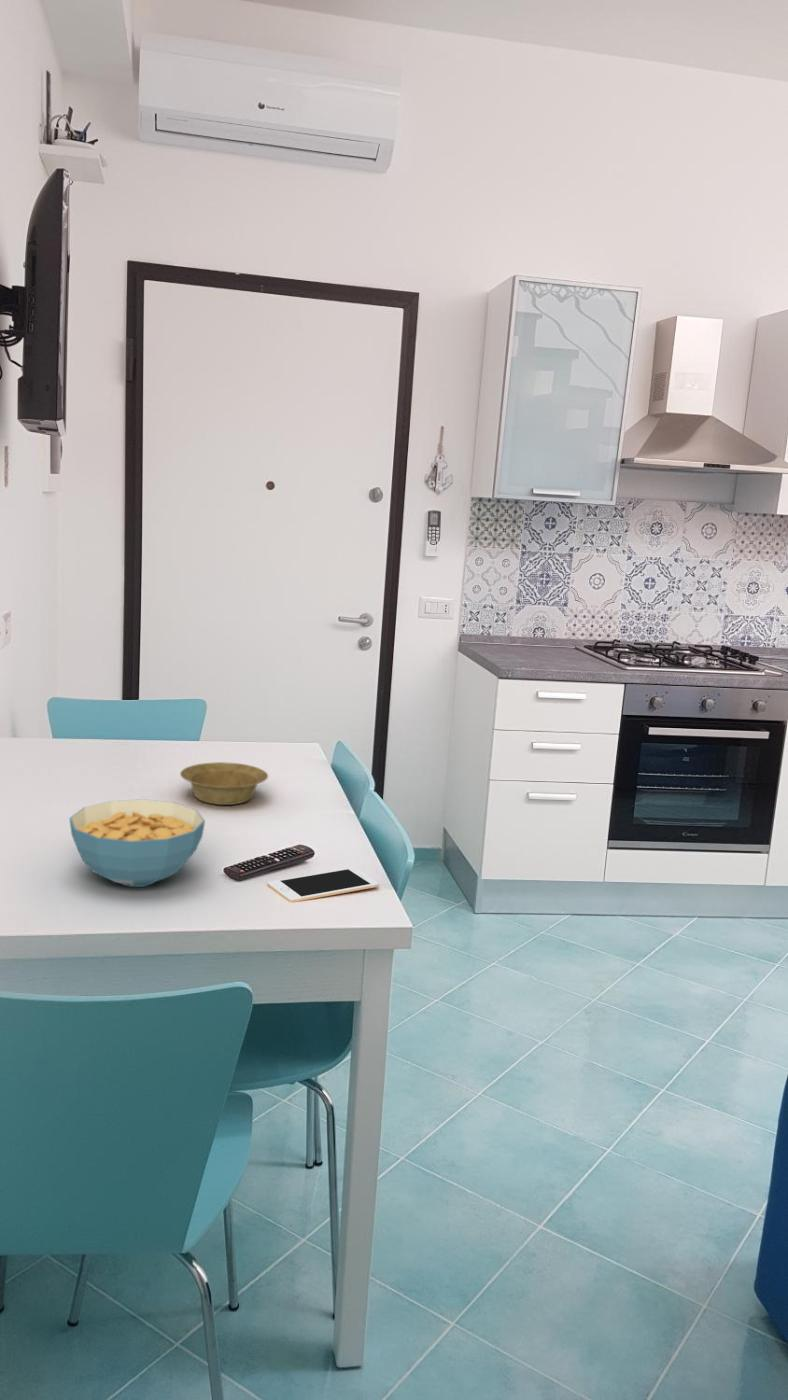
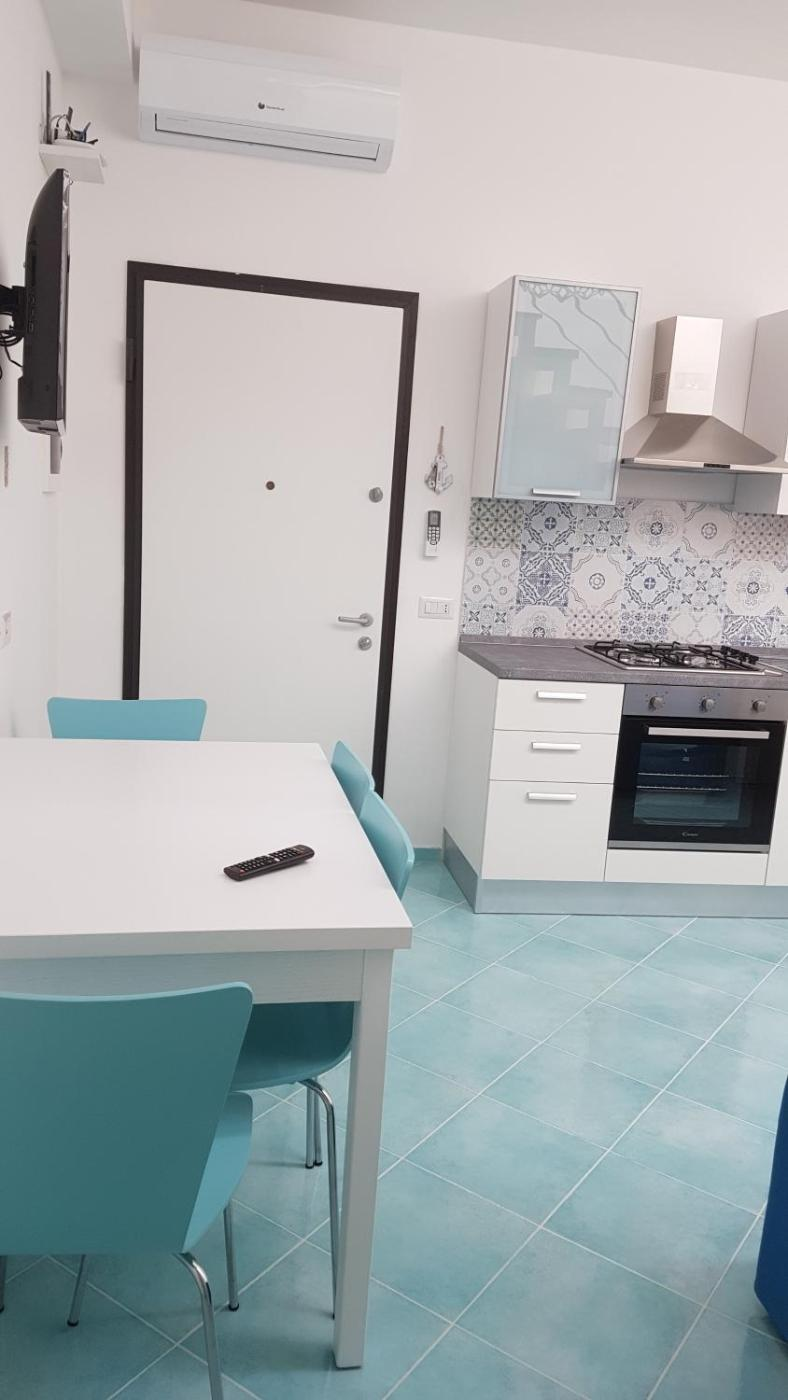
- cell phone (323, 884)
- cereal bowl (137, 849)
- bowl (224, 786)
